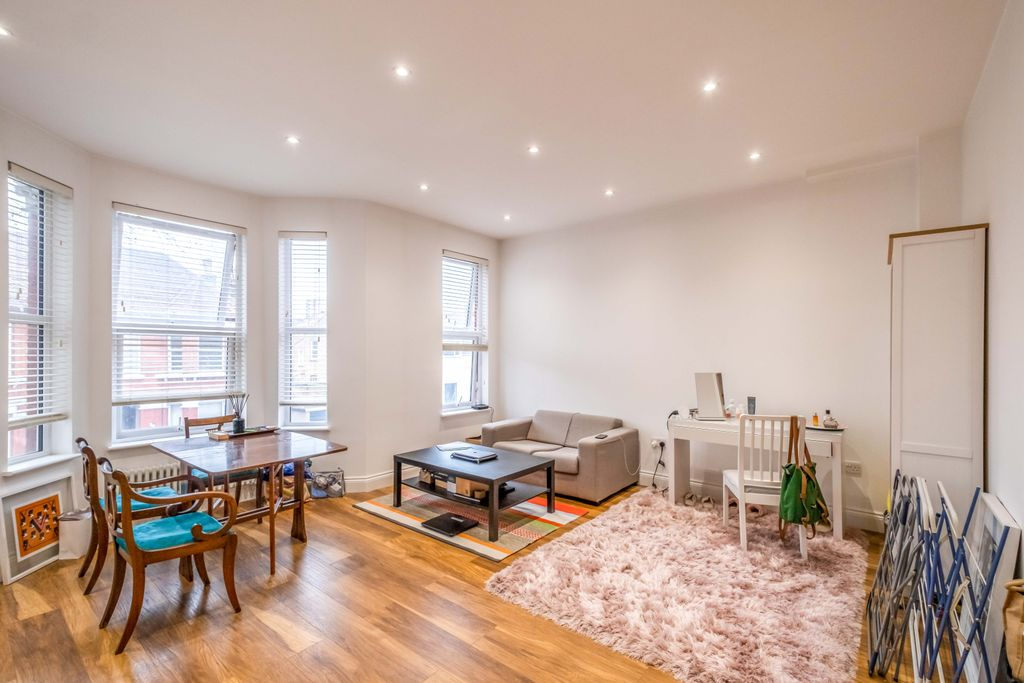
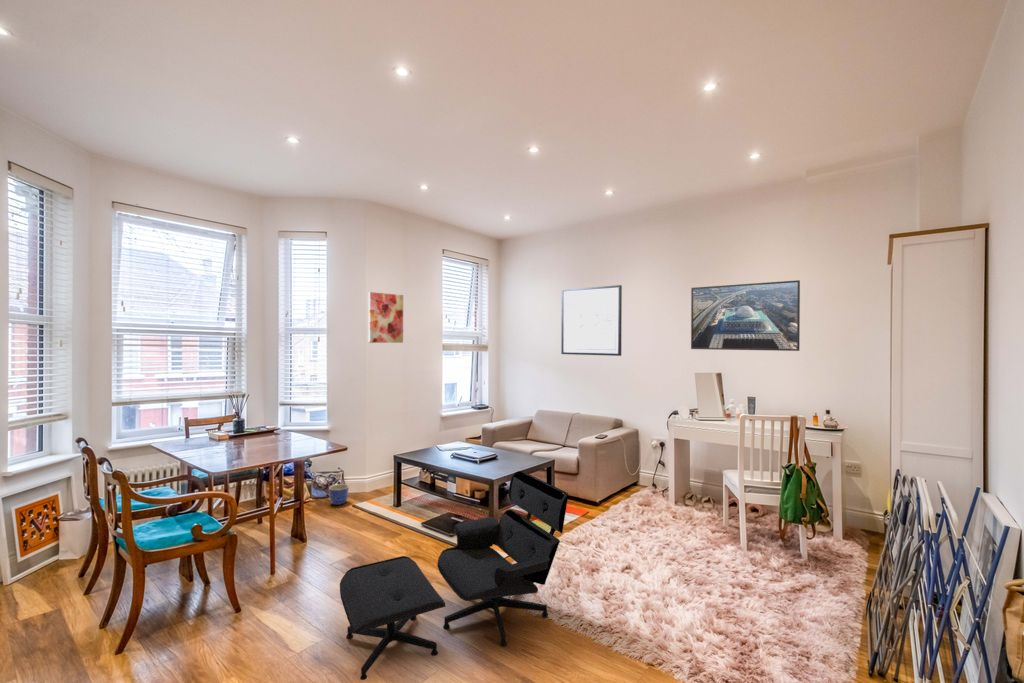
+ wall art (386, 318)
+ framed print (741, 317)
+ planter (339, 495)
+ wall art (590, 321)
+ lounge chair (456, 560)
